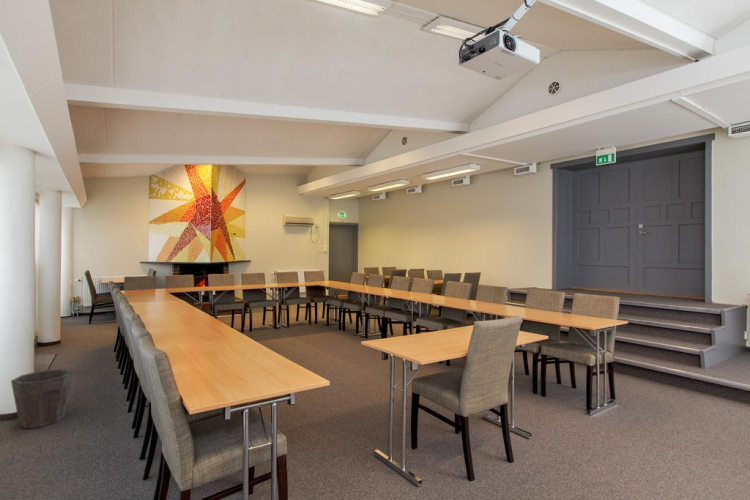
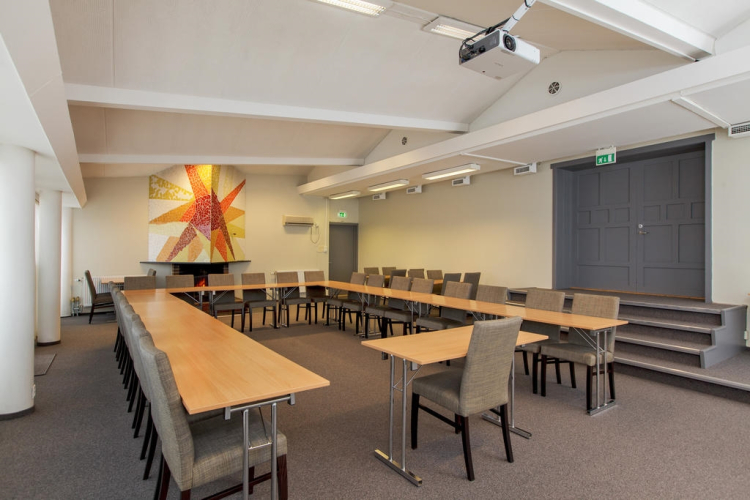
- waste bin (42, 398)
